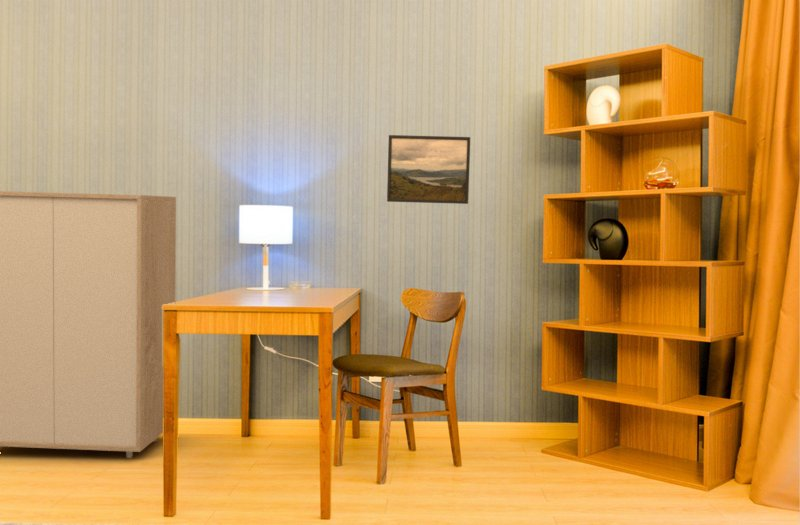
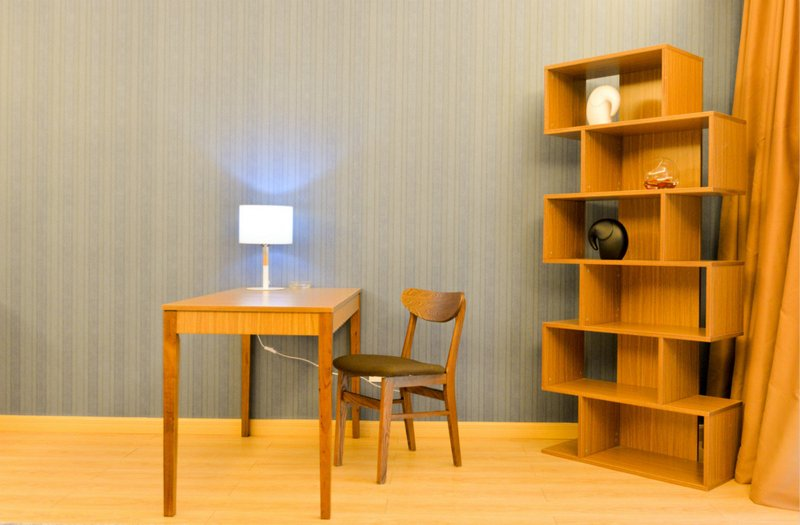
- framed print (428, 169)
- storage cabinet (77, 321)
